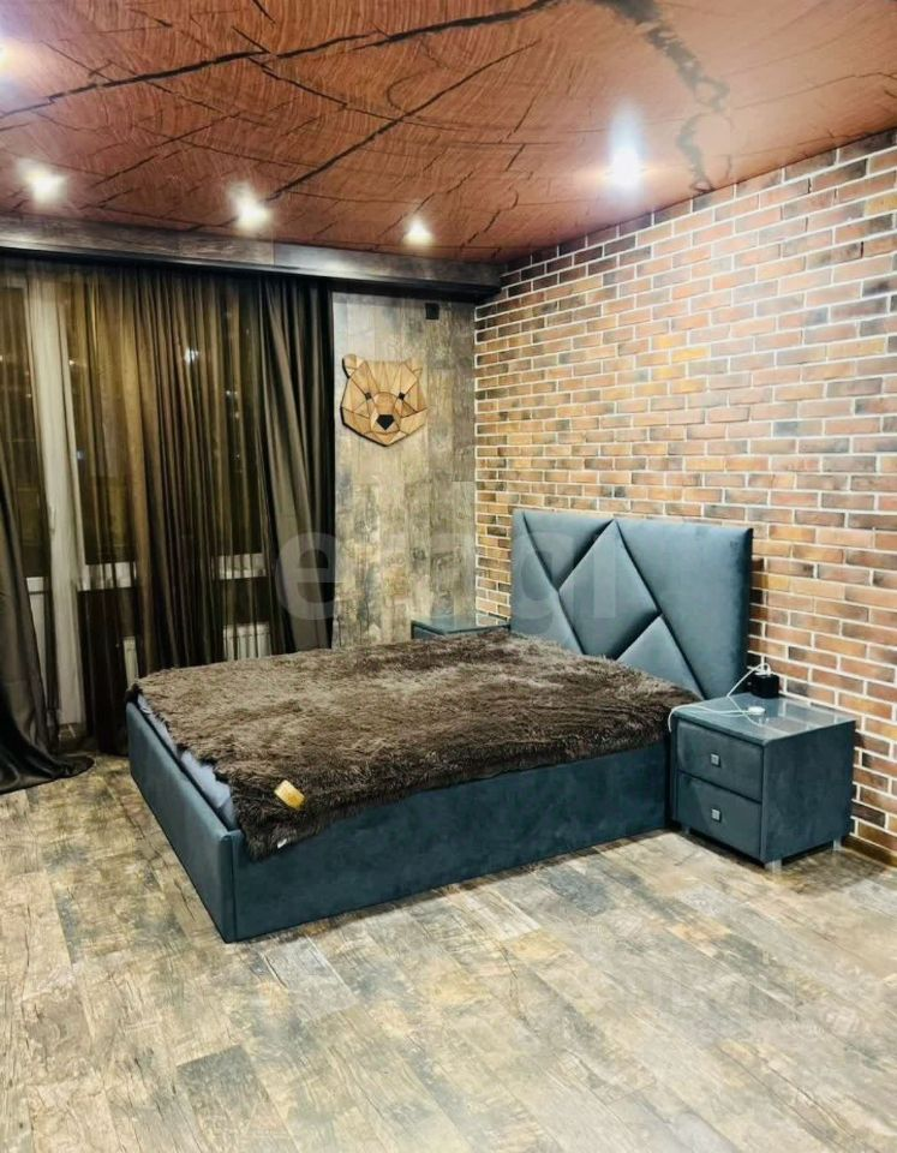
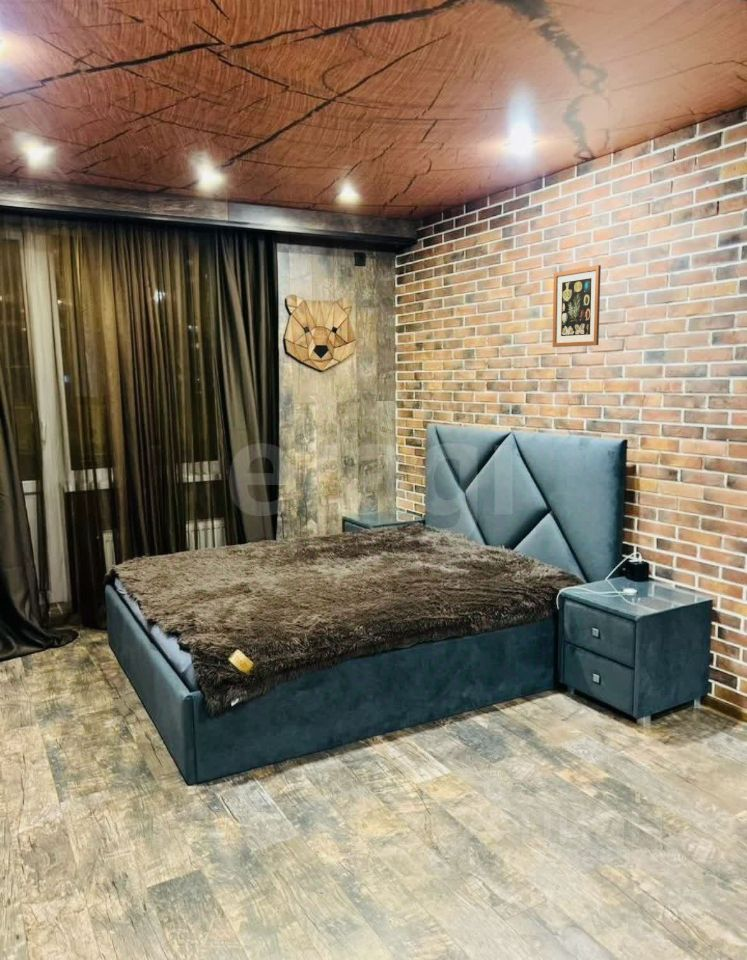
+ wall art (575, 308)
